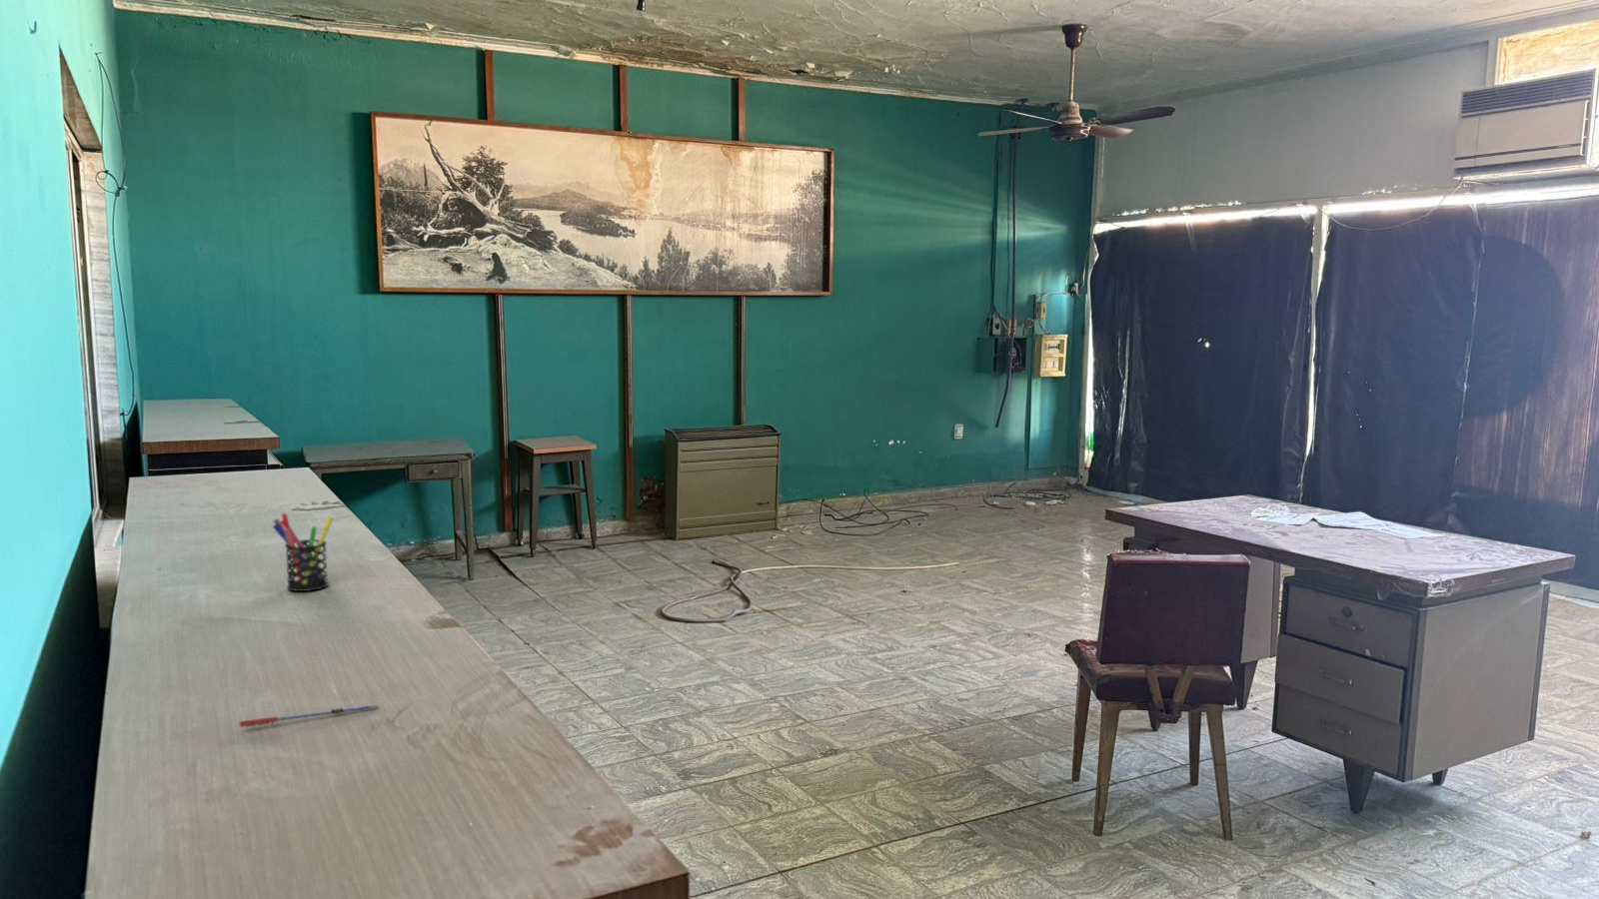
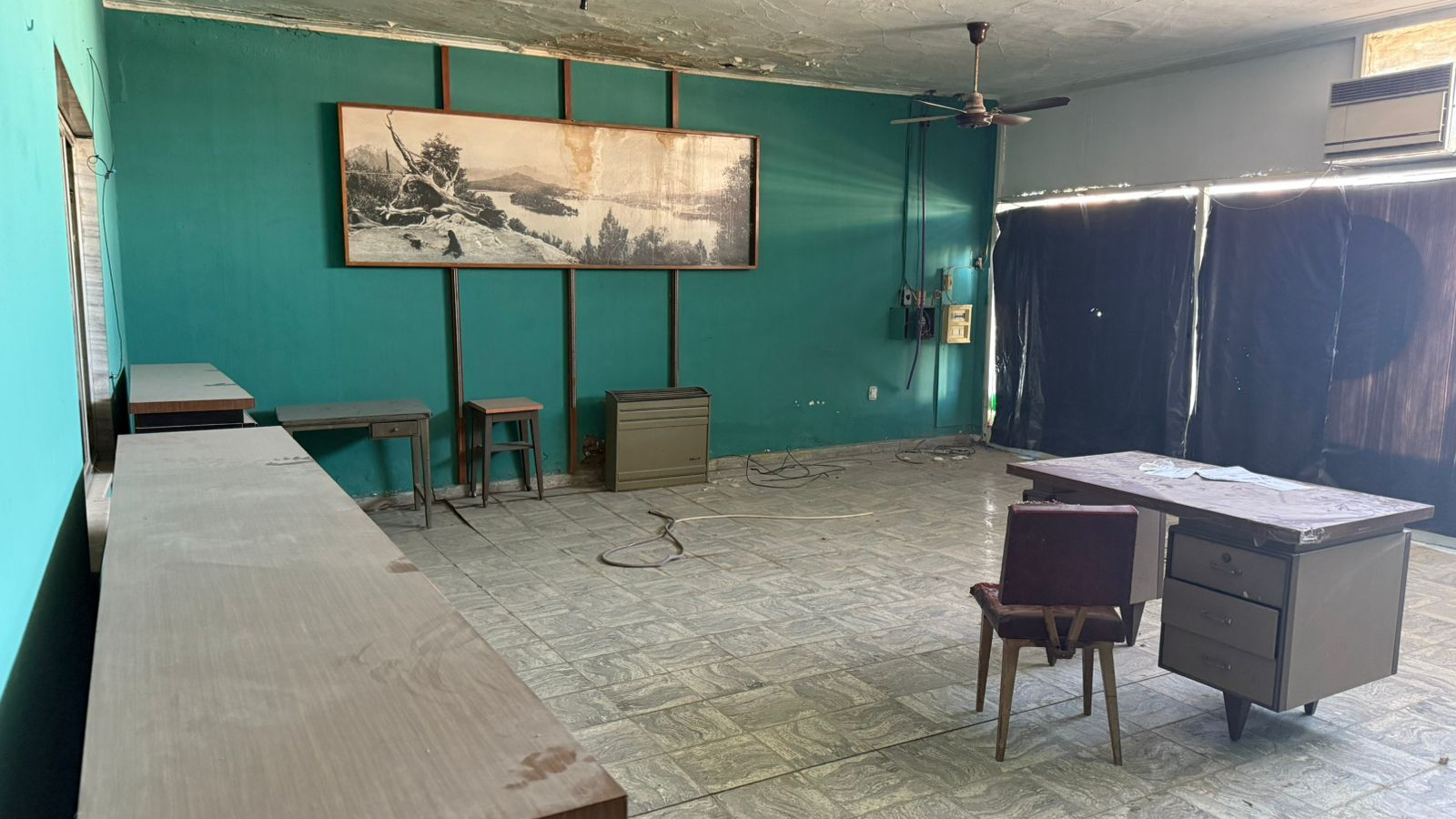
- pen holder (305, 549)
- pen (311, 715)
